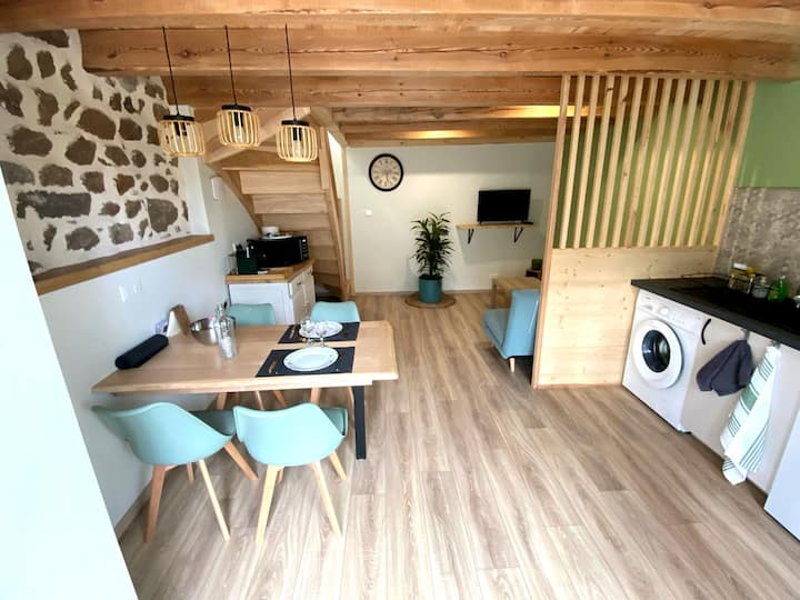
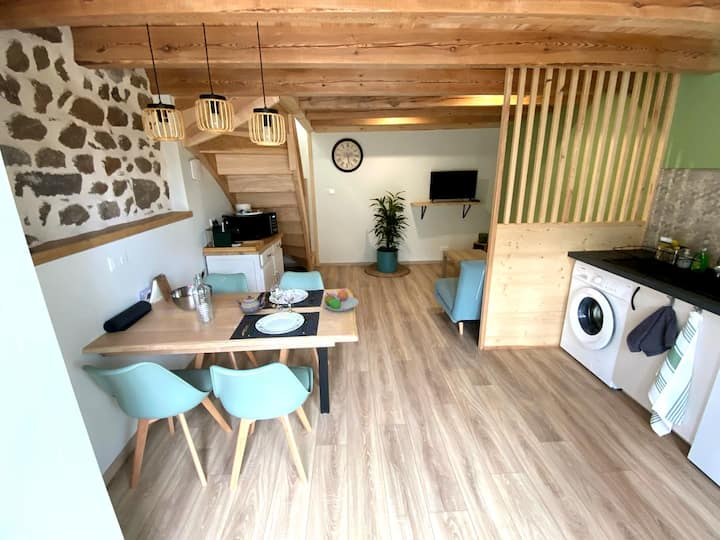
+ teapot (250, 304)
+ fruit bowl (339, 299)
